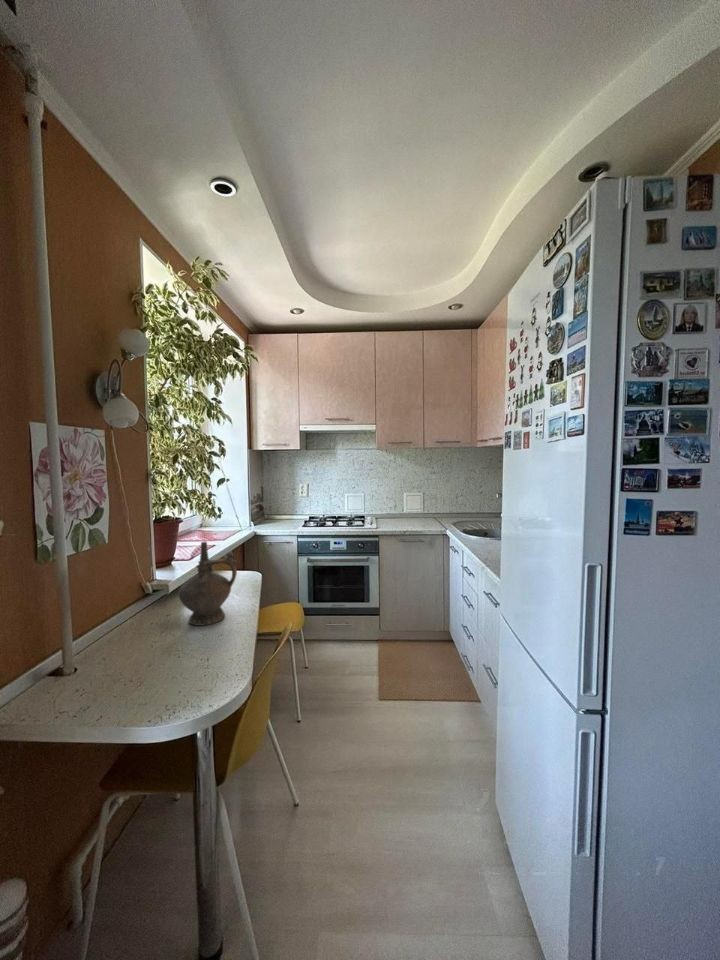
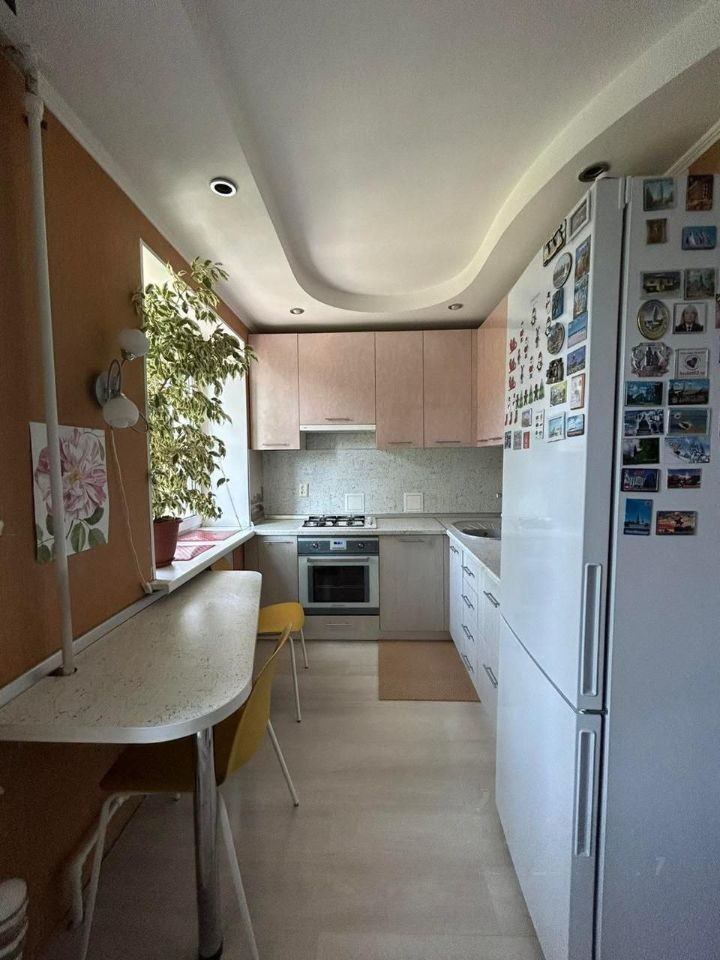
- ceremonial vessel (208, 580)
